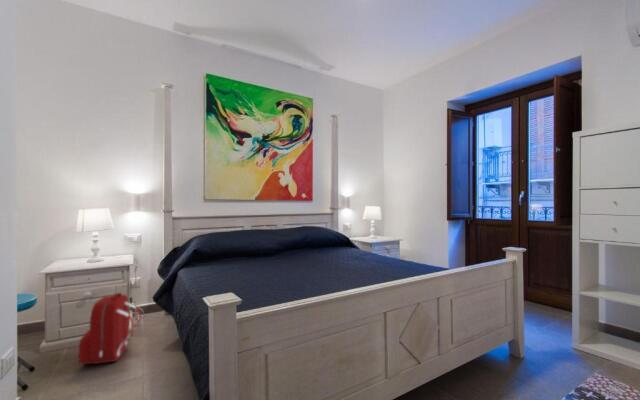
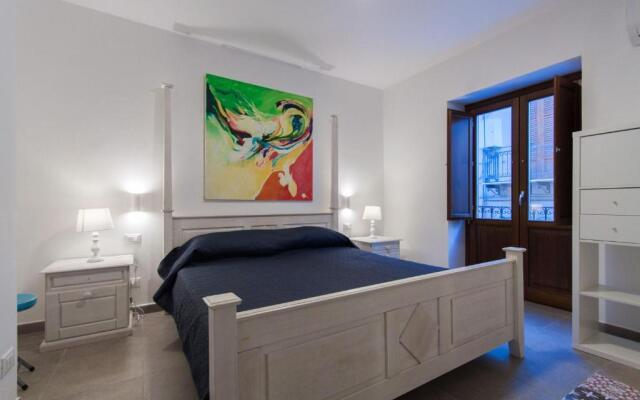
- backpack (112, 325)
